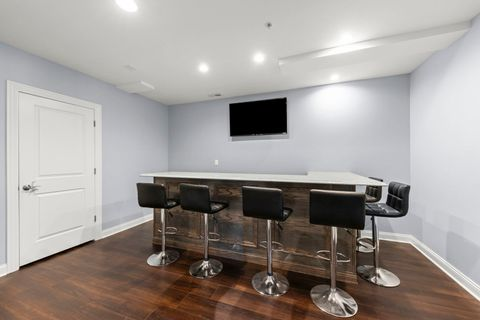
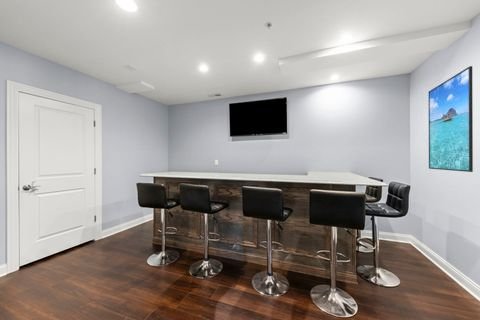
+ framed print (447, 125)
